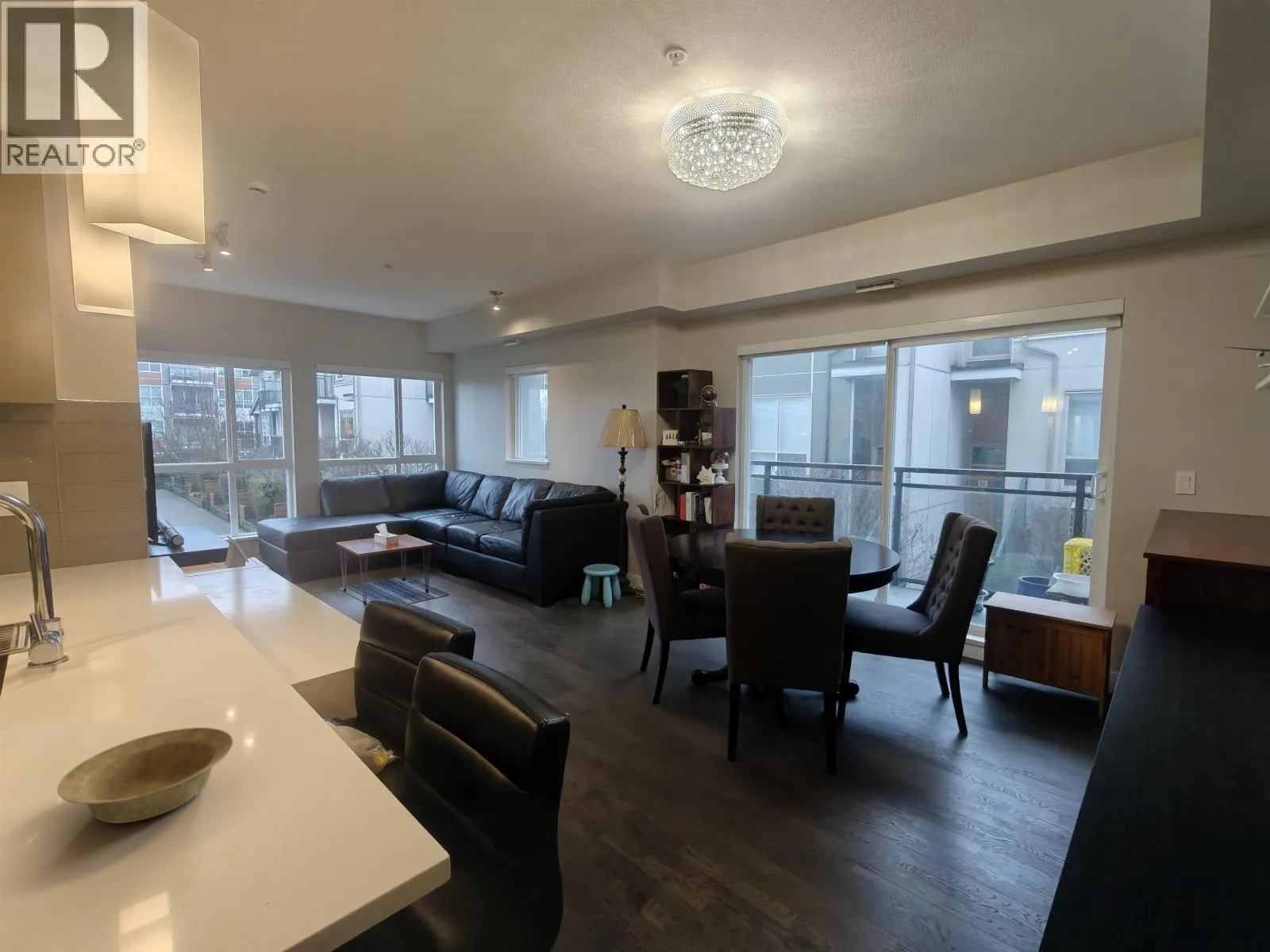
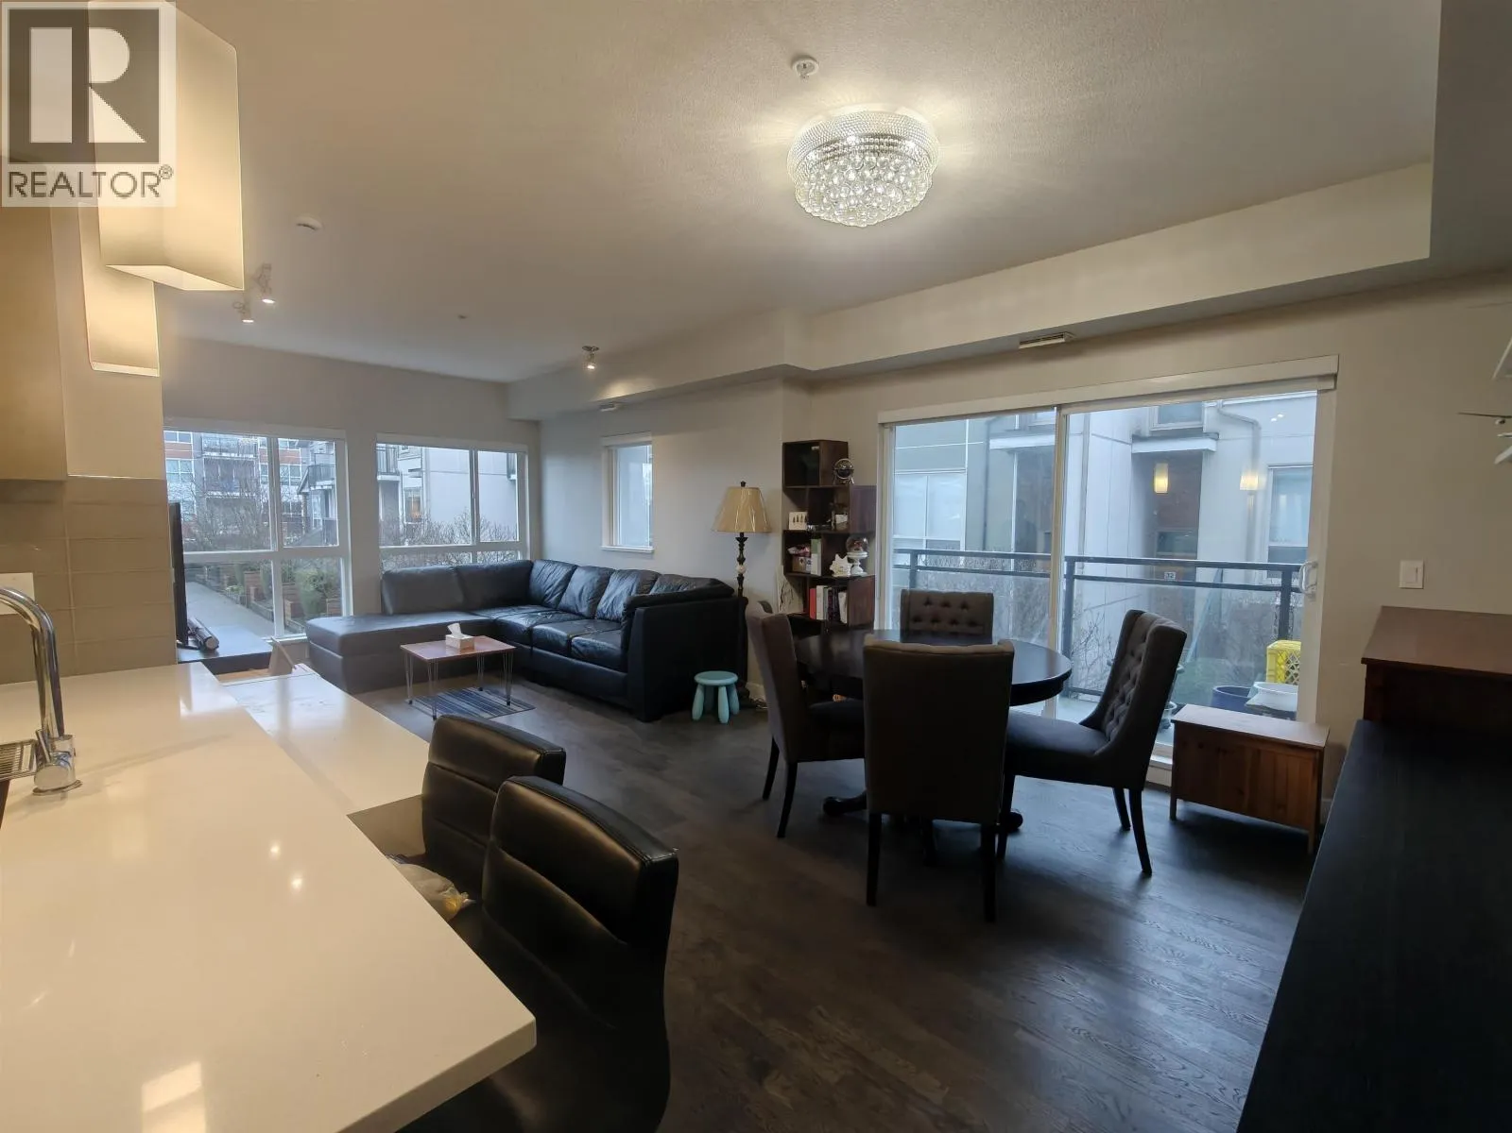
- bowl (152, 779)
